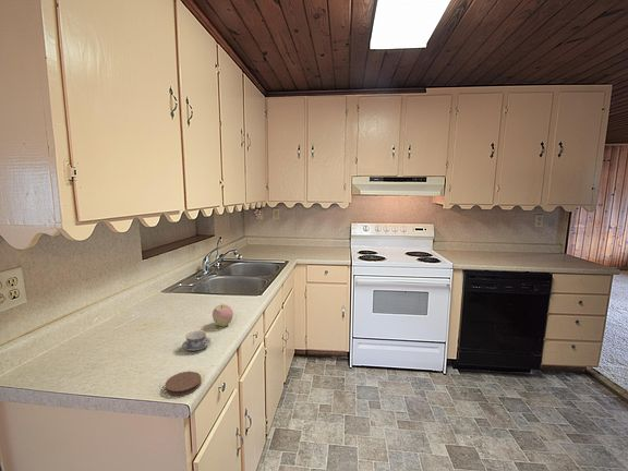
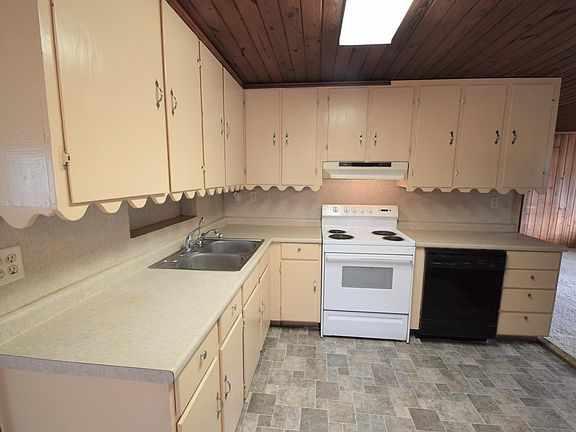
- chinaware (196, 340)
- apple (222, 314)
- coaster (183, 383)
